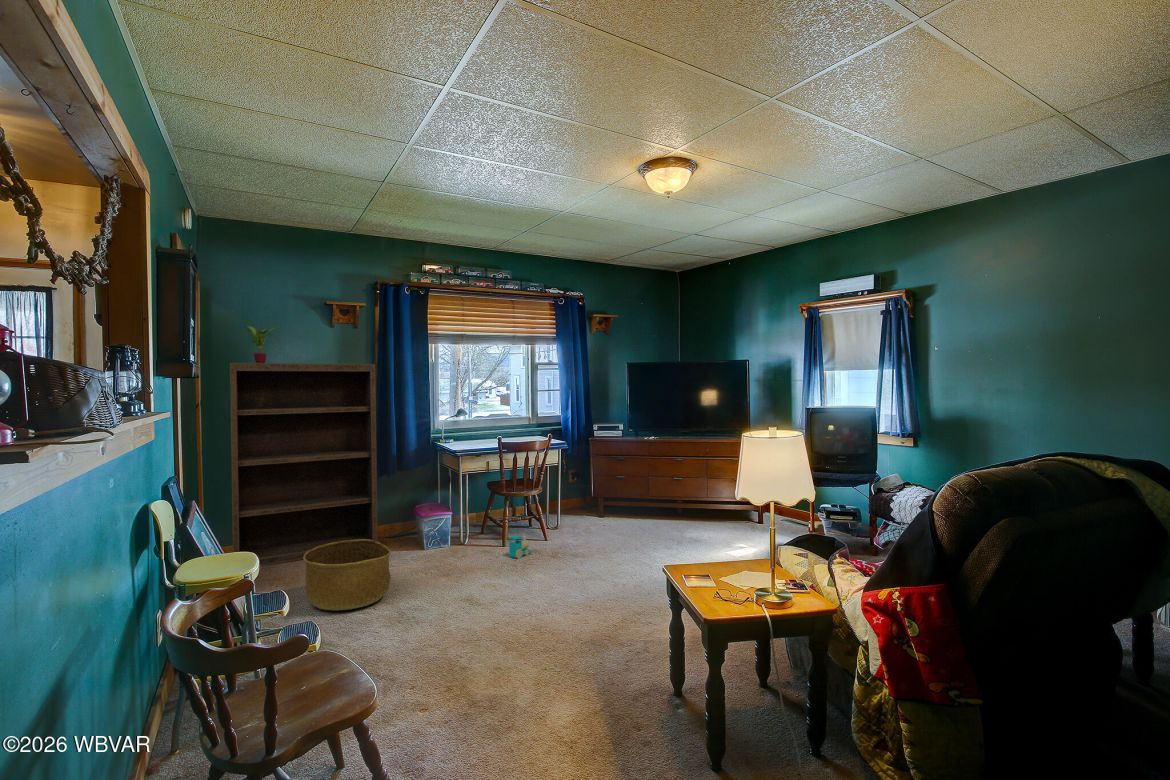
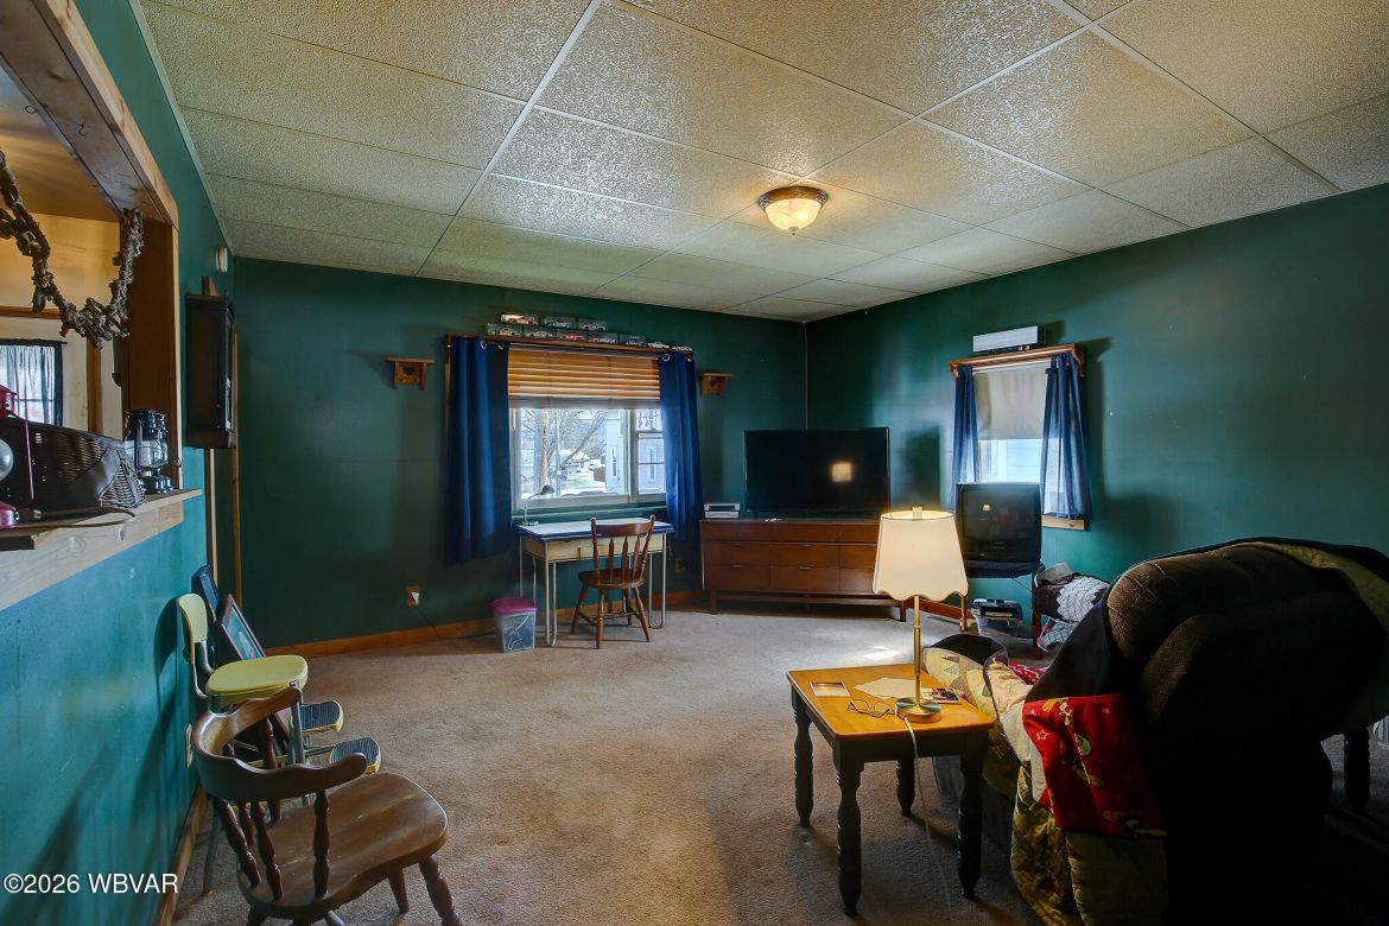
- toy train (520, 545)
- basket (348, 574)
- potted plant (263, 343)
- bookshelf (306, 458)
